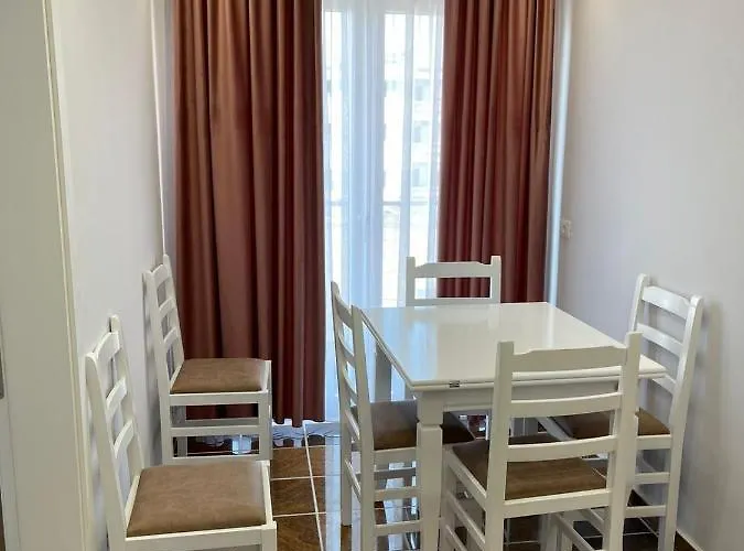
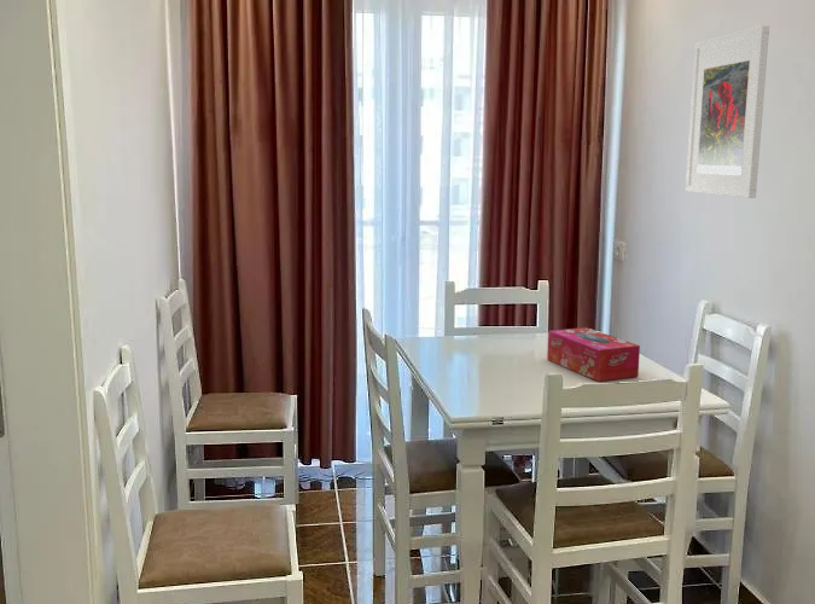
+ tissue box (592, 353)
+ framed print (723, 115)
